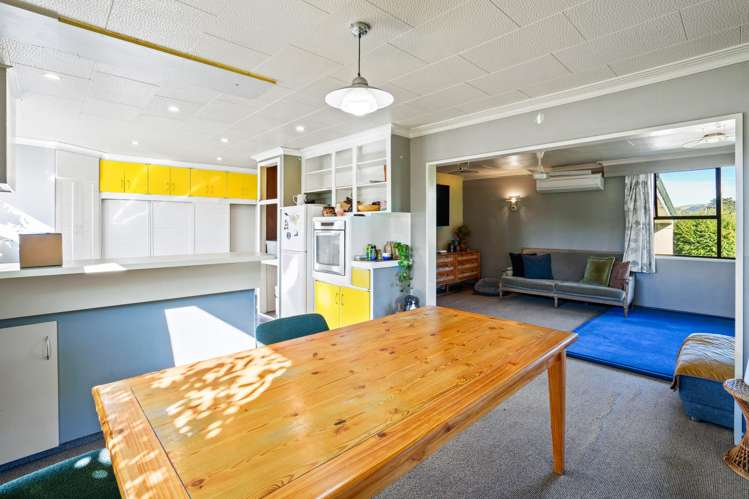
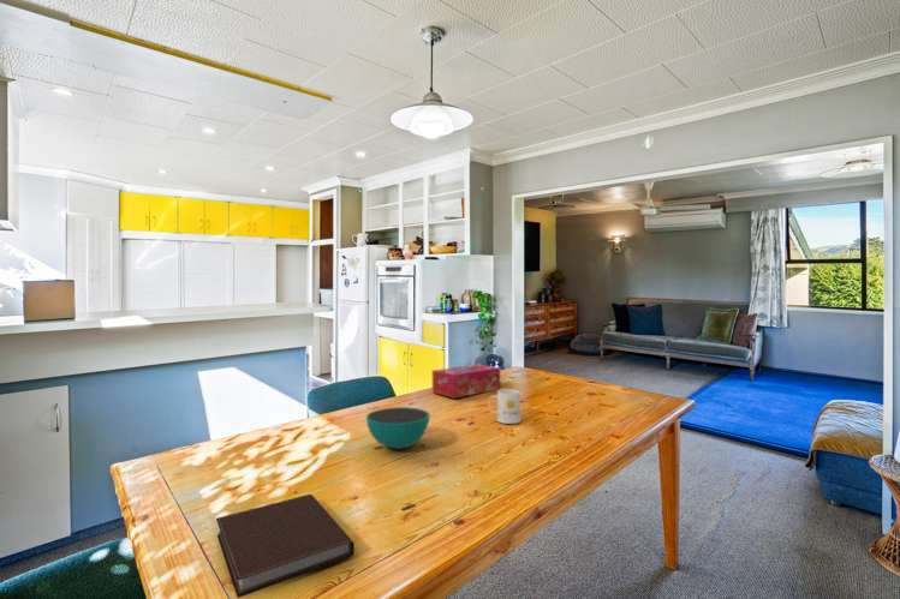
+ mug (505, 406)
+ tissue box (466, 379)
+ bowl (398, 431)
+ notebook (281, 535)
